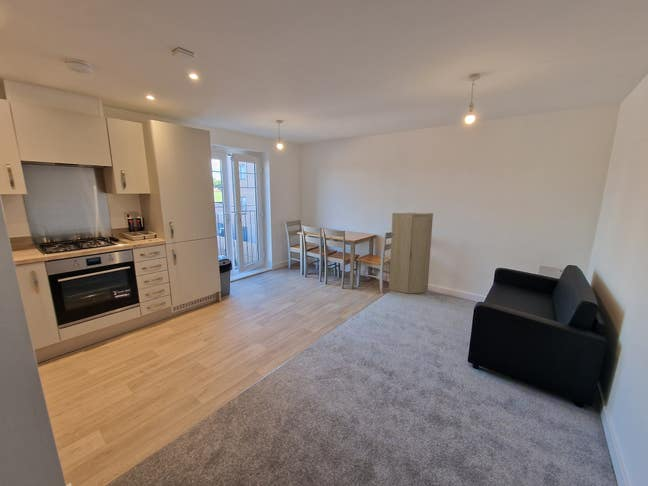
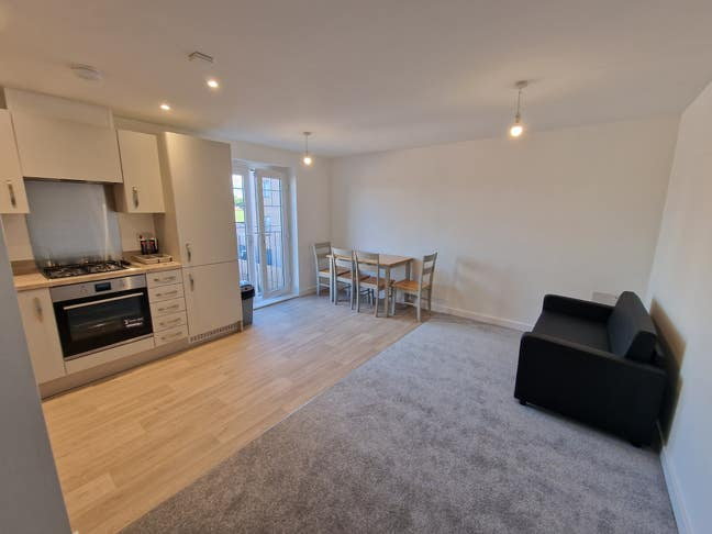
- cabinet (410, 252)
